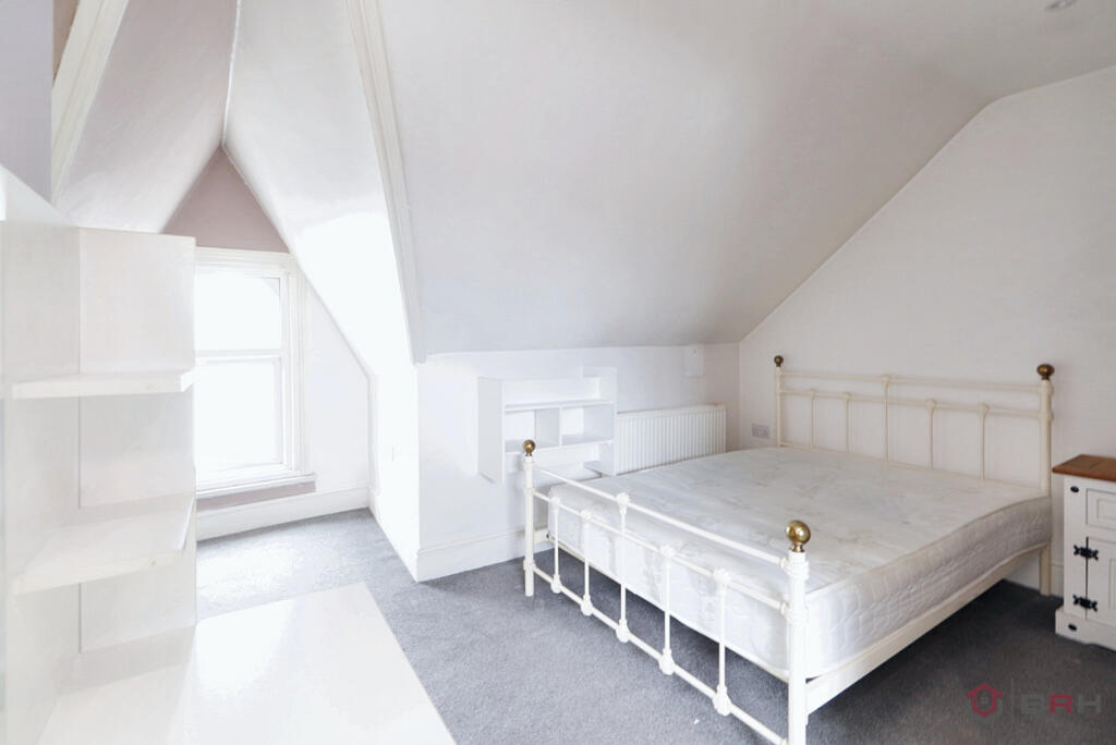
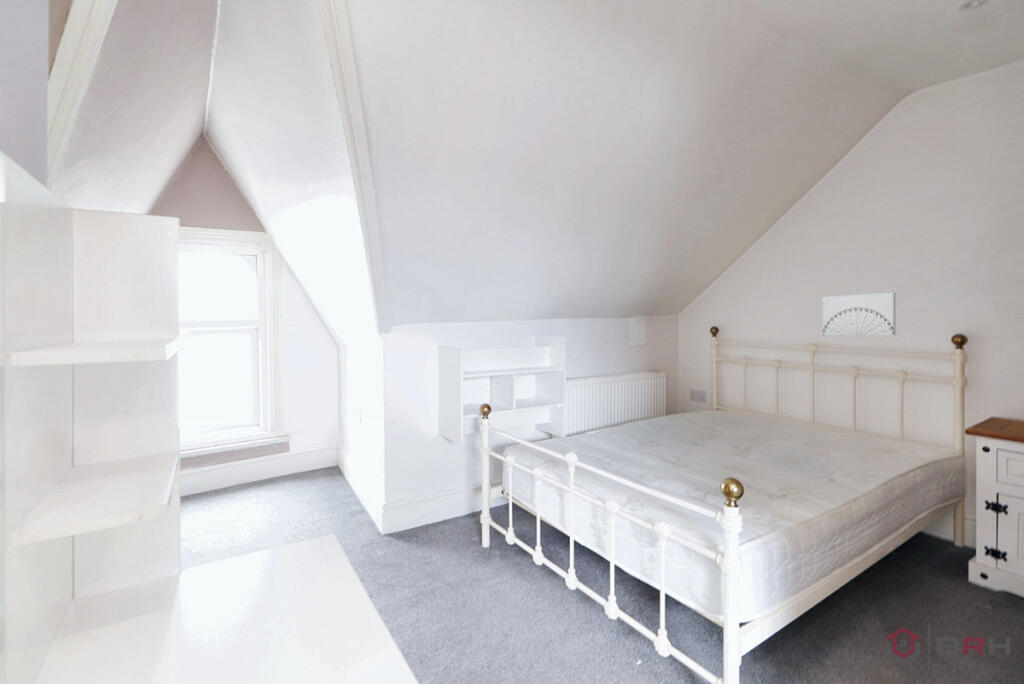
+ wall art (857, 315)
